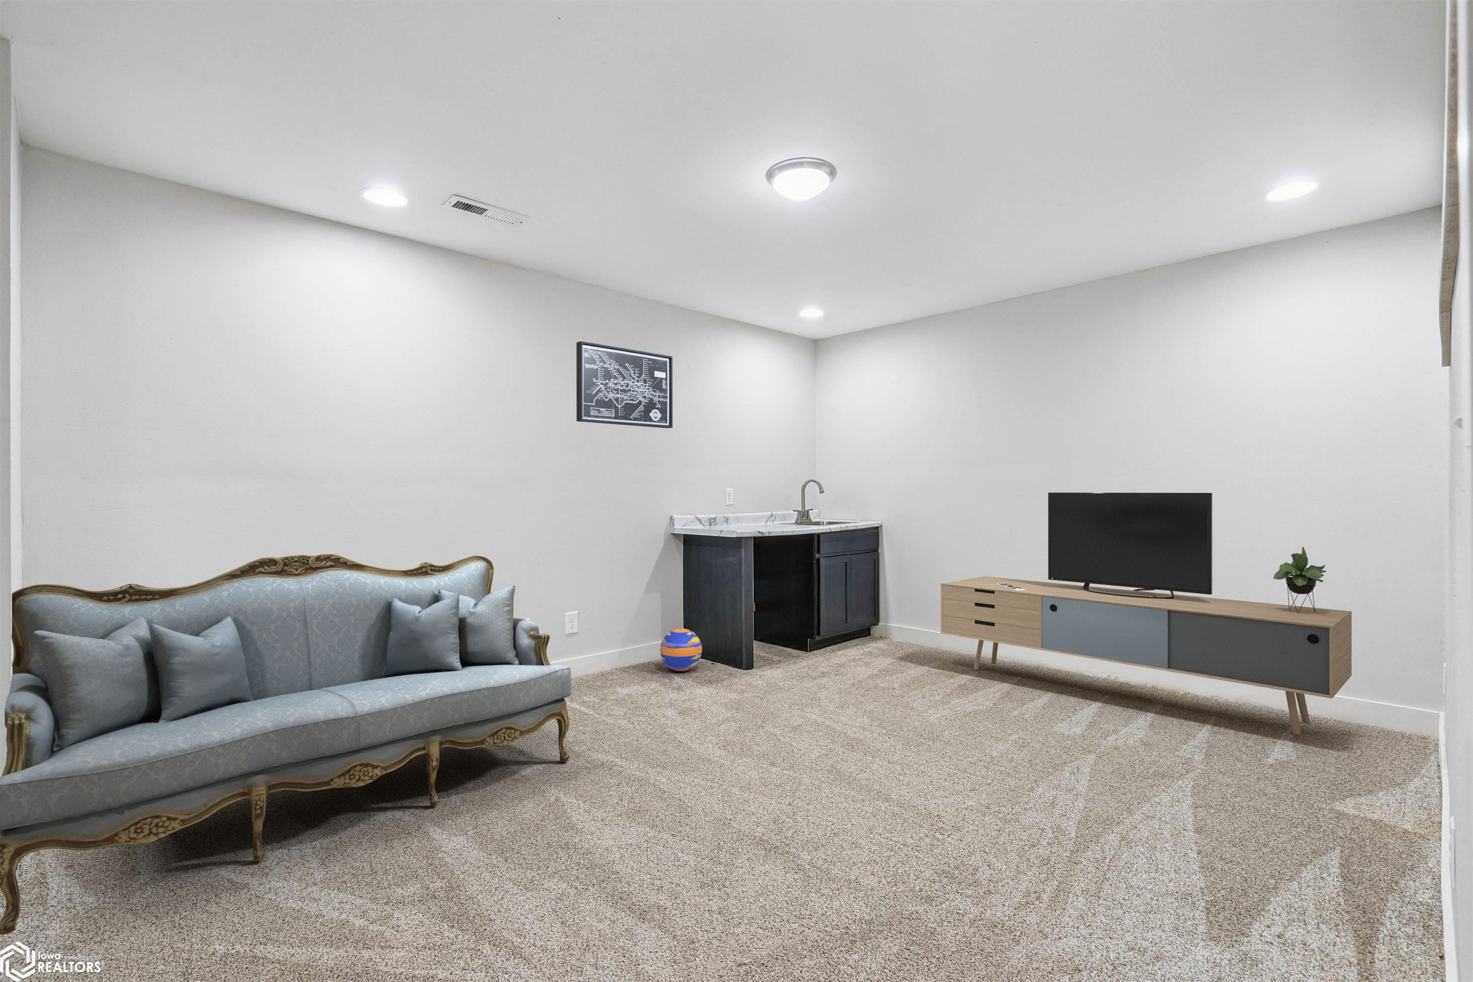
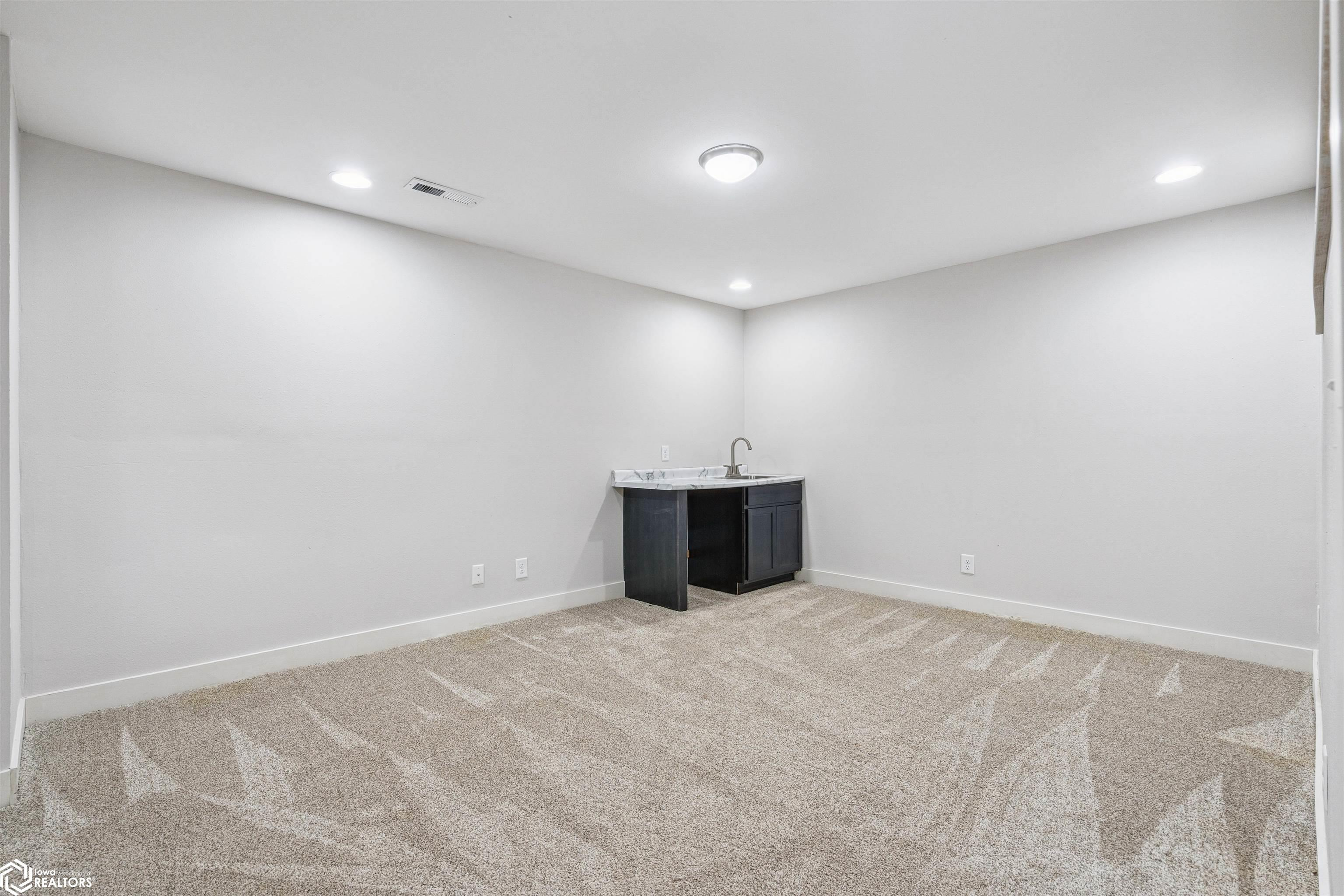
- wall art (627, 387)
- media console (1120, 592)
- ball (681, 649)
- sofa (326, 642)
